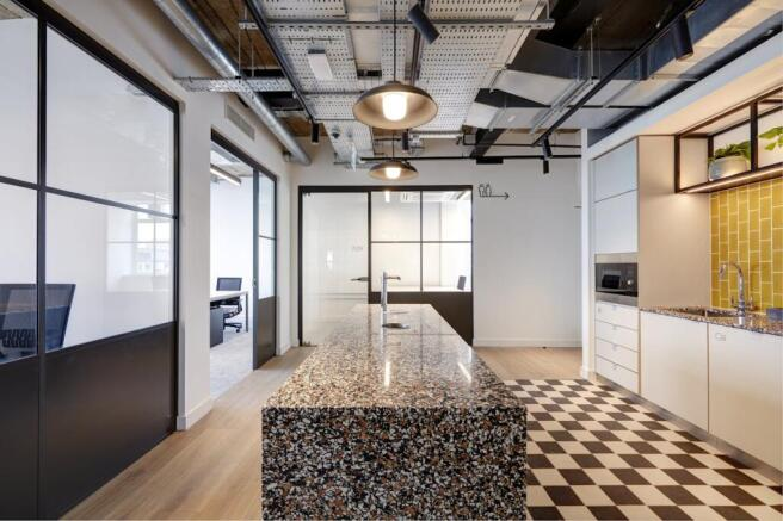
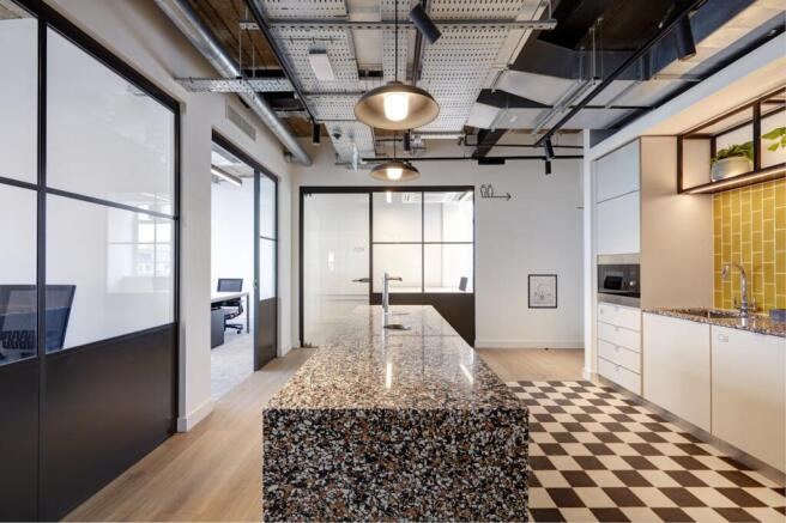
+ wall art (542, 291)
